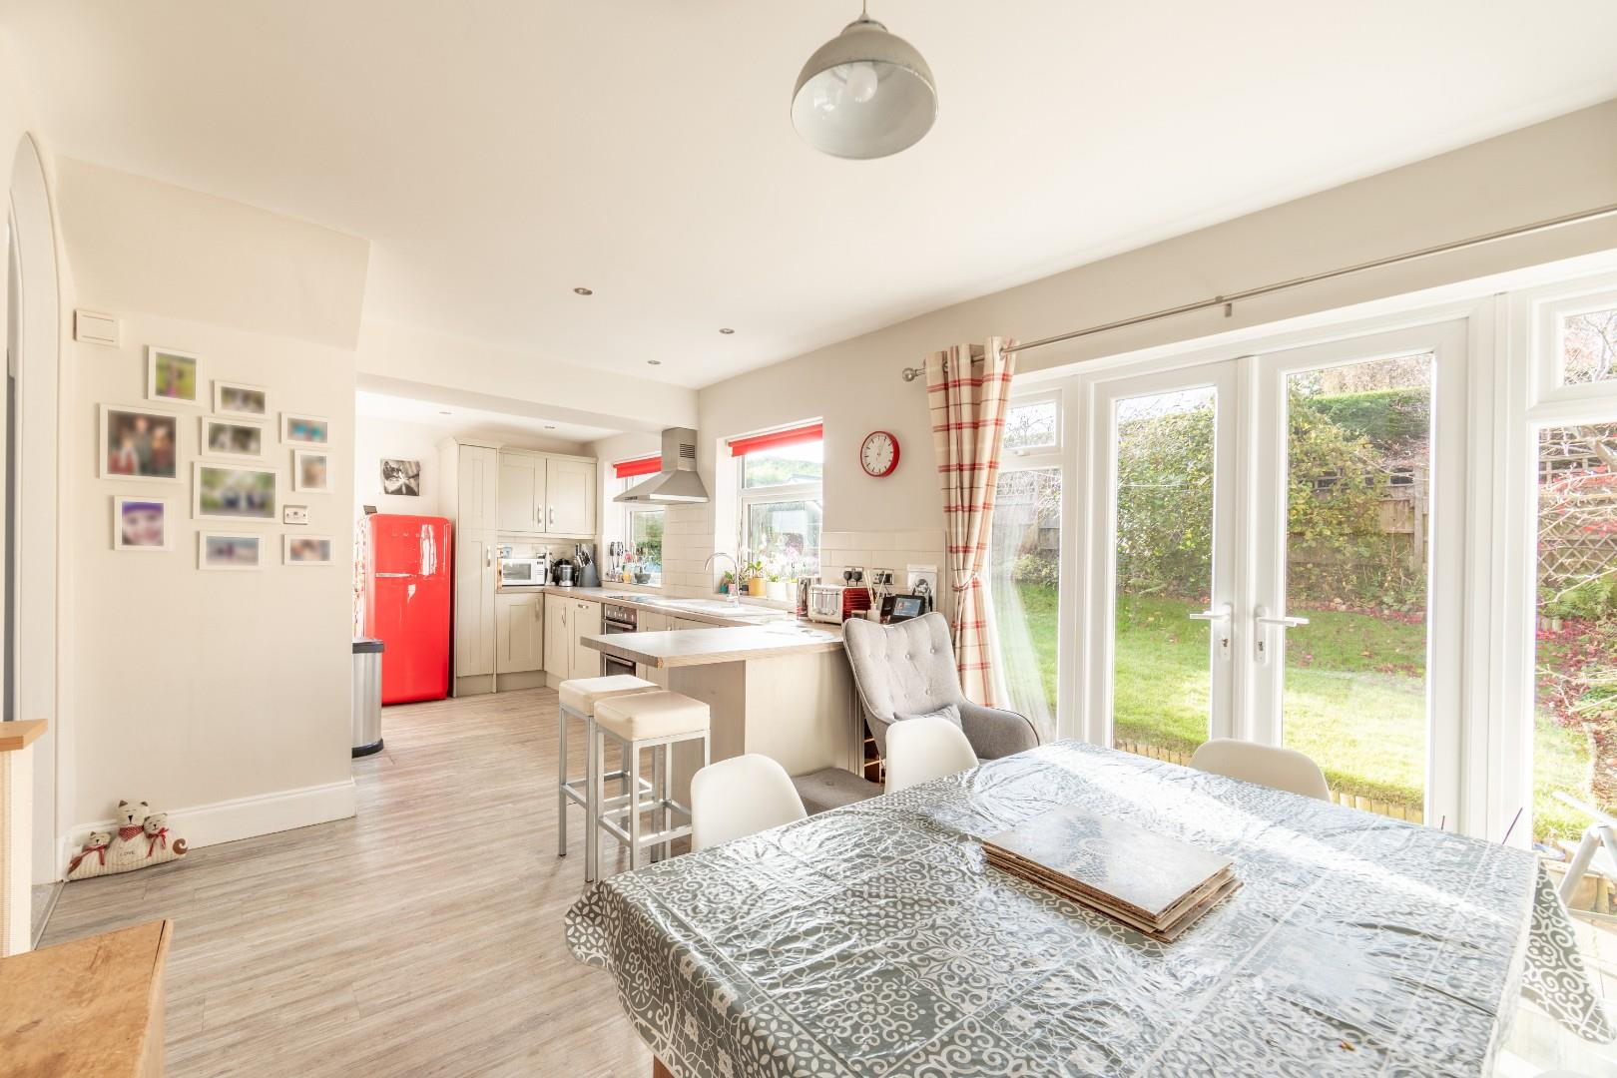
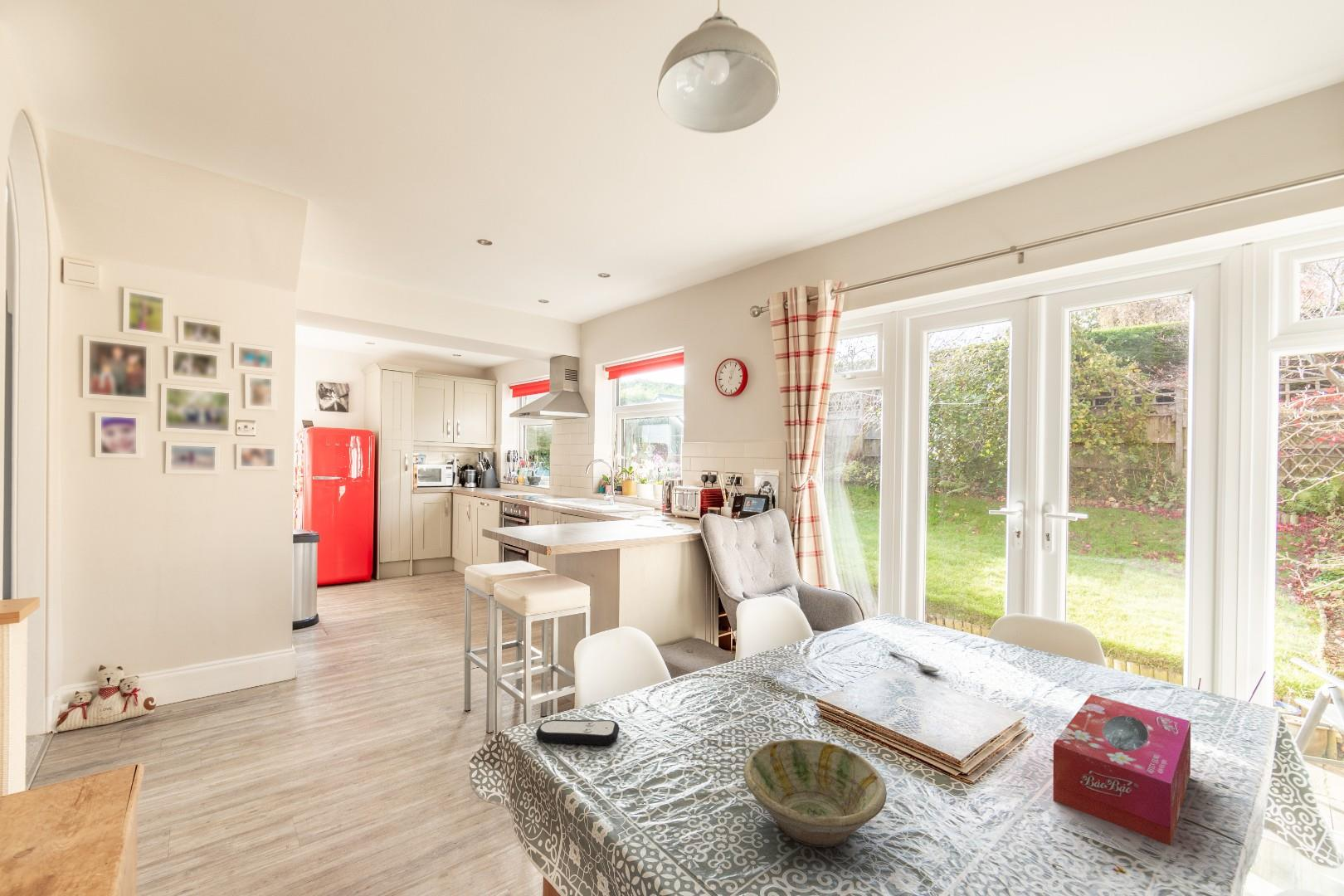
+ spoon (913, 660)
+ remote control (577, 731)
+ bowl (812, 798)
+ tissue box (1124, 759)
